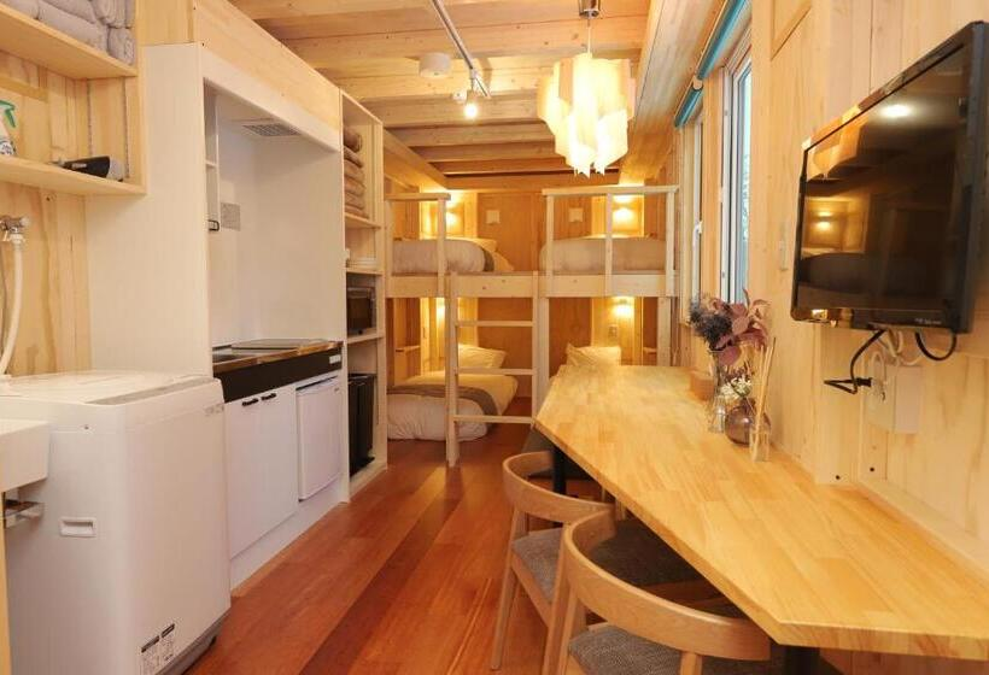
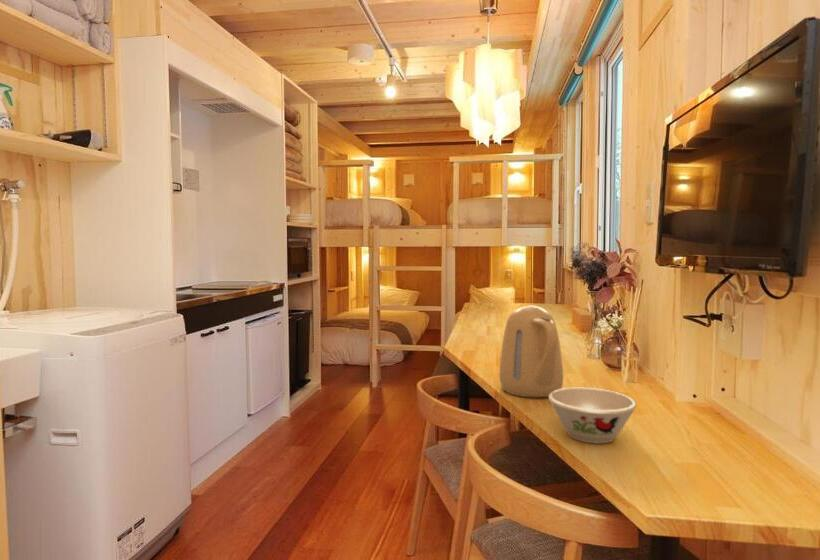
+ bowl (590, 416)
+ kettle (533, 348)
